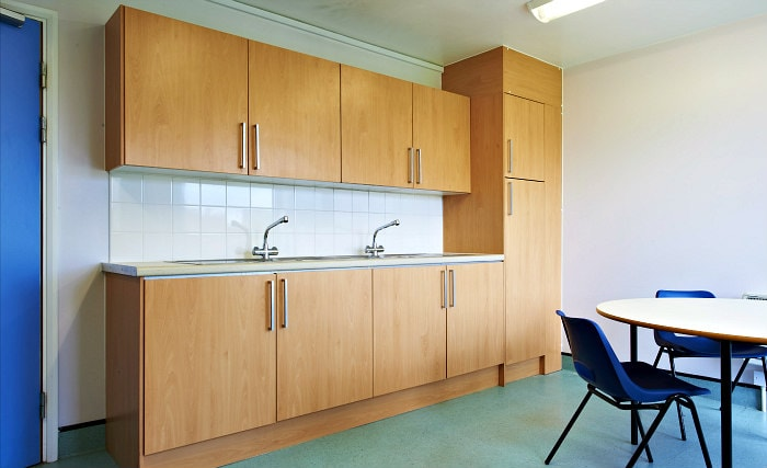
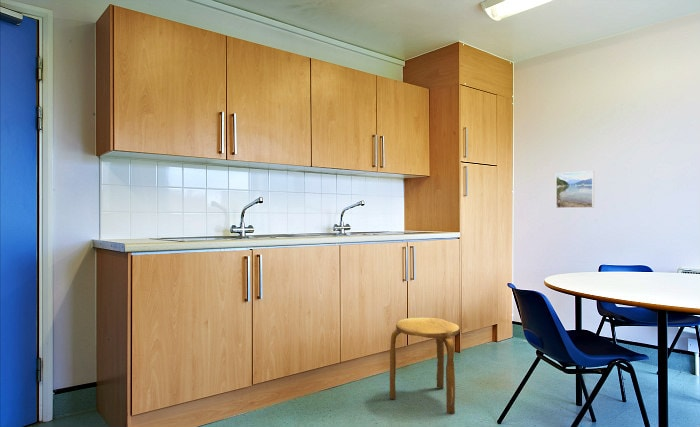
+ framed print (574, 190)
+ stool (437, 362)
